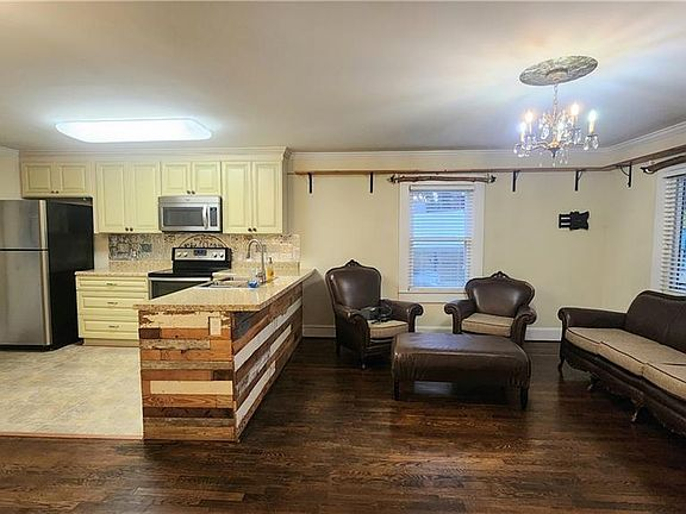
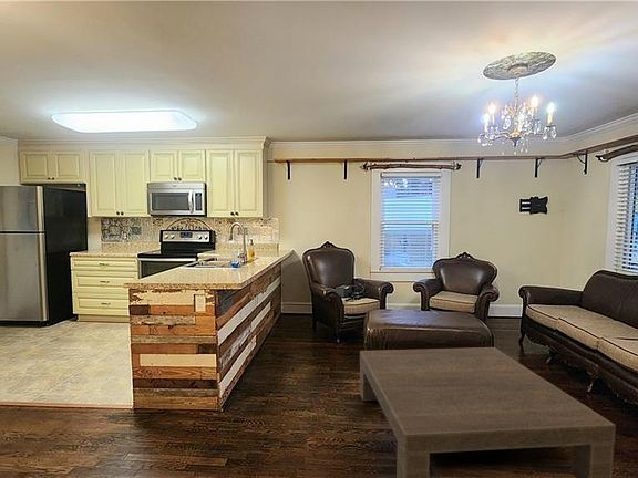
+ coffee table (460, 405)
